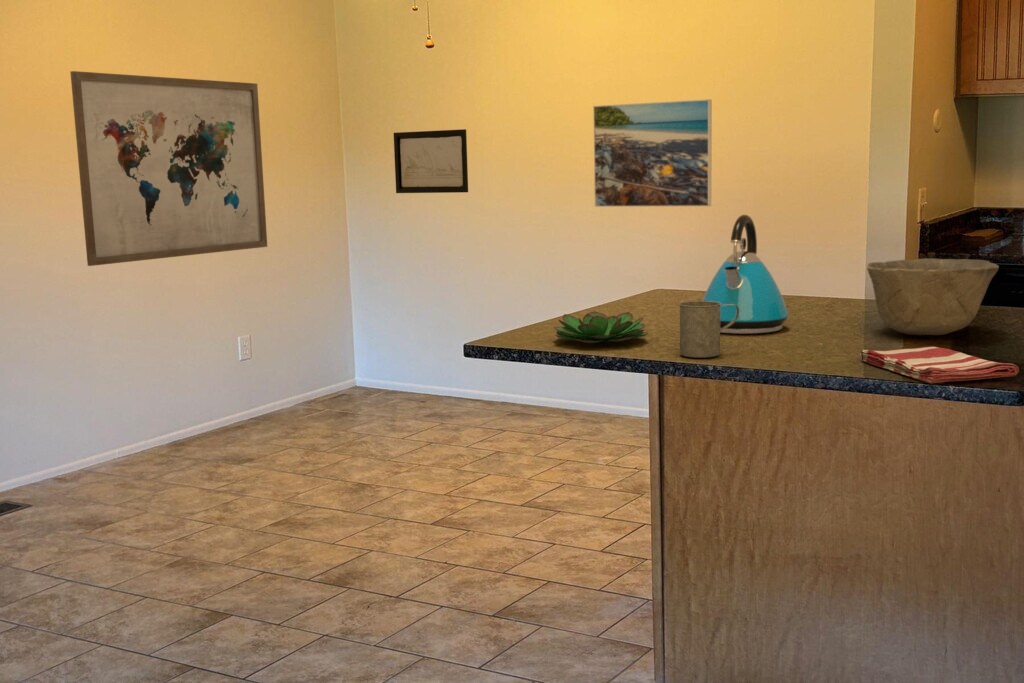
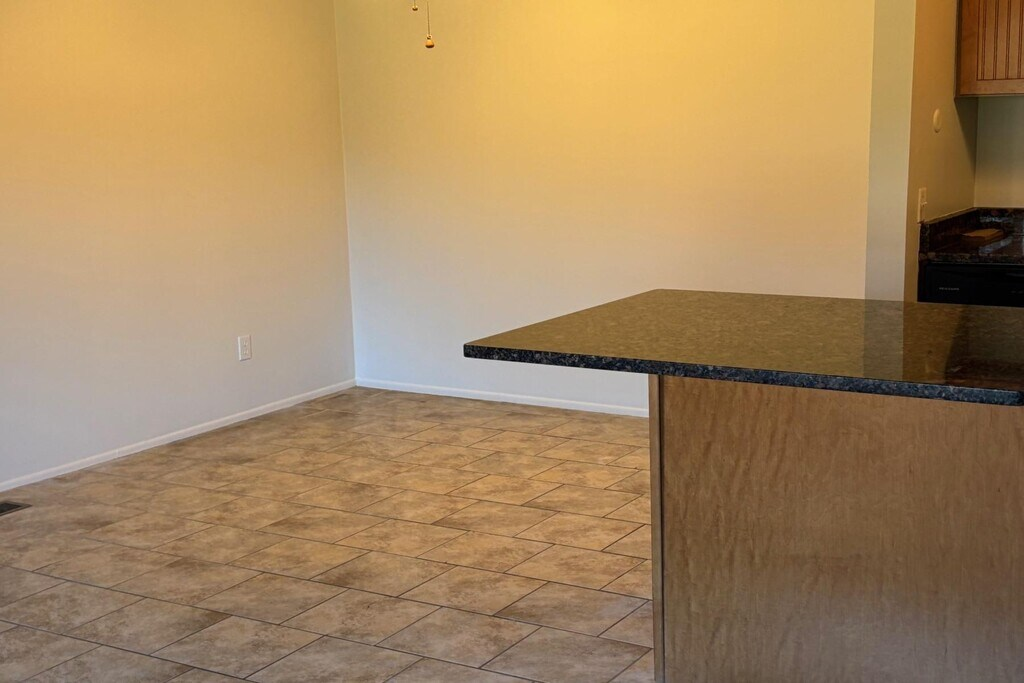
- wall art (178, 167)
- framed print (651, 155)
- wall art (430, 162)
- kettle (743, 271)
- bowl (929, 298)
- succulent plant (600, 326)
- mug (709, 328)
- dish towel (934, 361)
